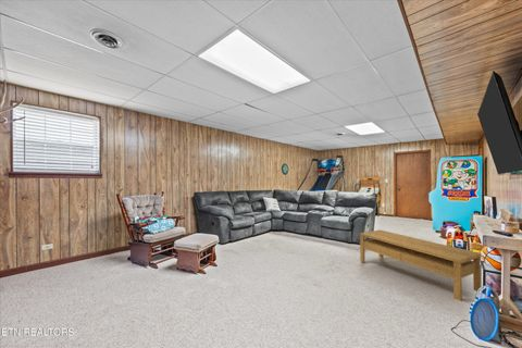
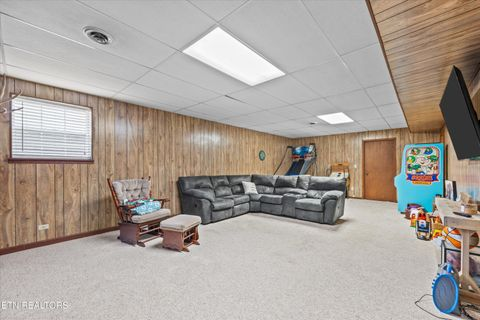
- coffee table (411, 258)
